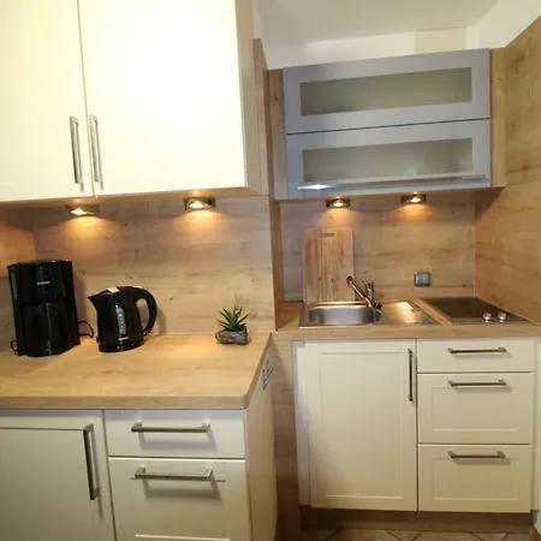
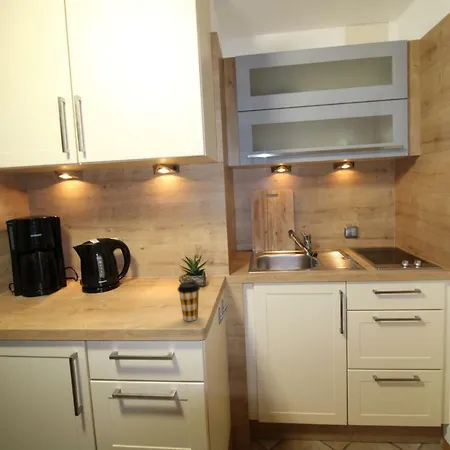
+ coffee cup (189, 301)
